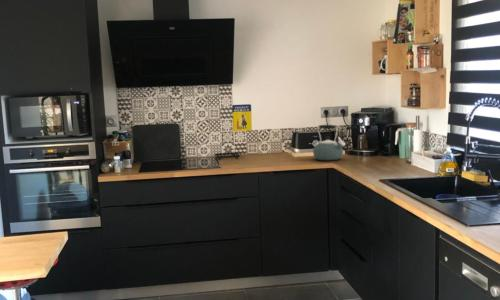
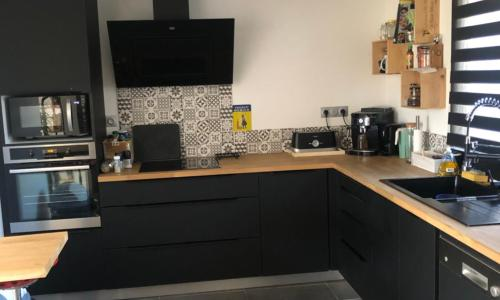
- kettle (330, 142)
